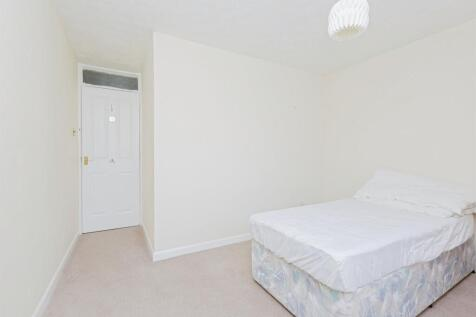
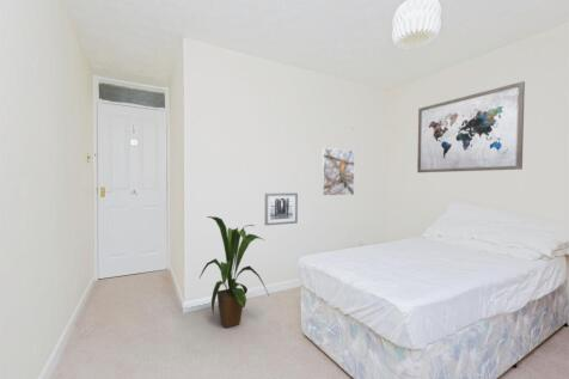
+ wall art (281, 208)
+ house plant (238, 265)
+ wall art (461, 134)
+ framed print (338, 172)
